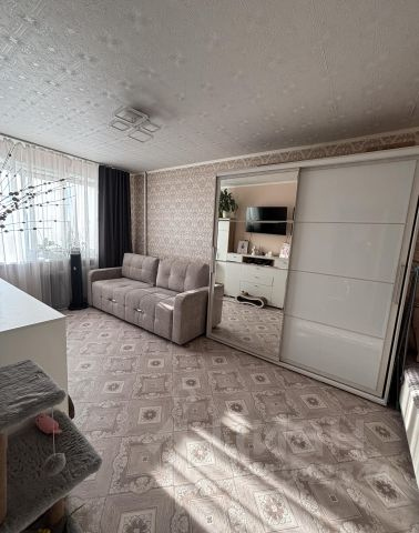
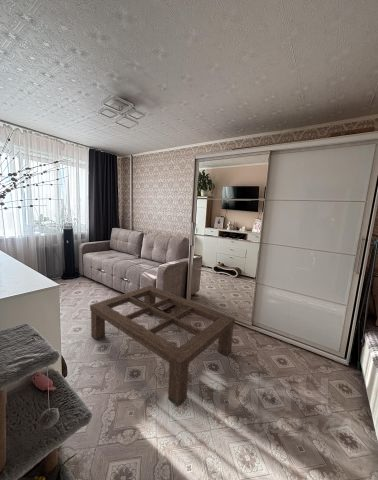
+ coffee table (160, 327)
